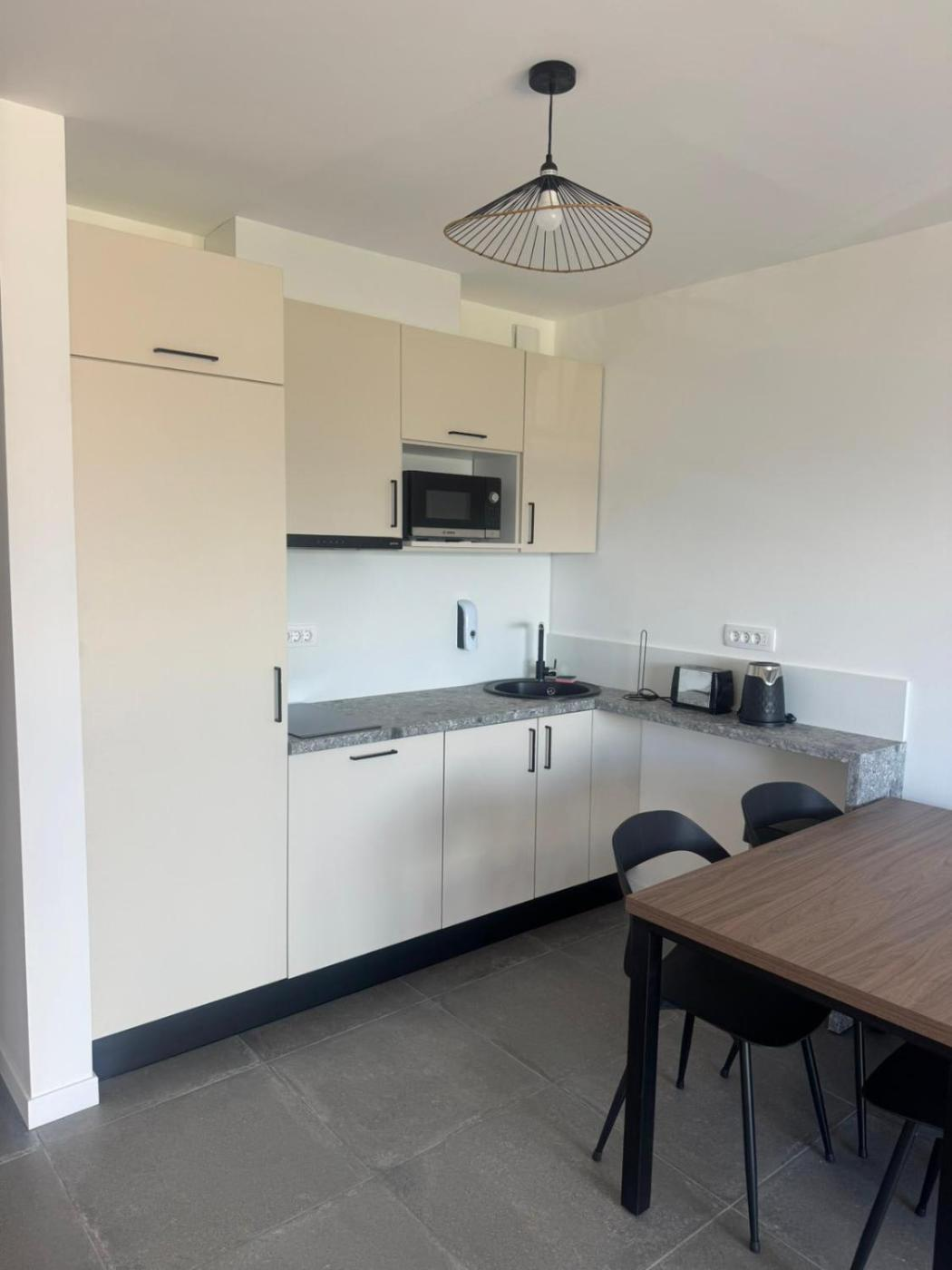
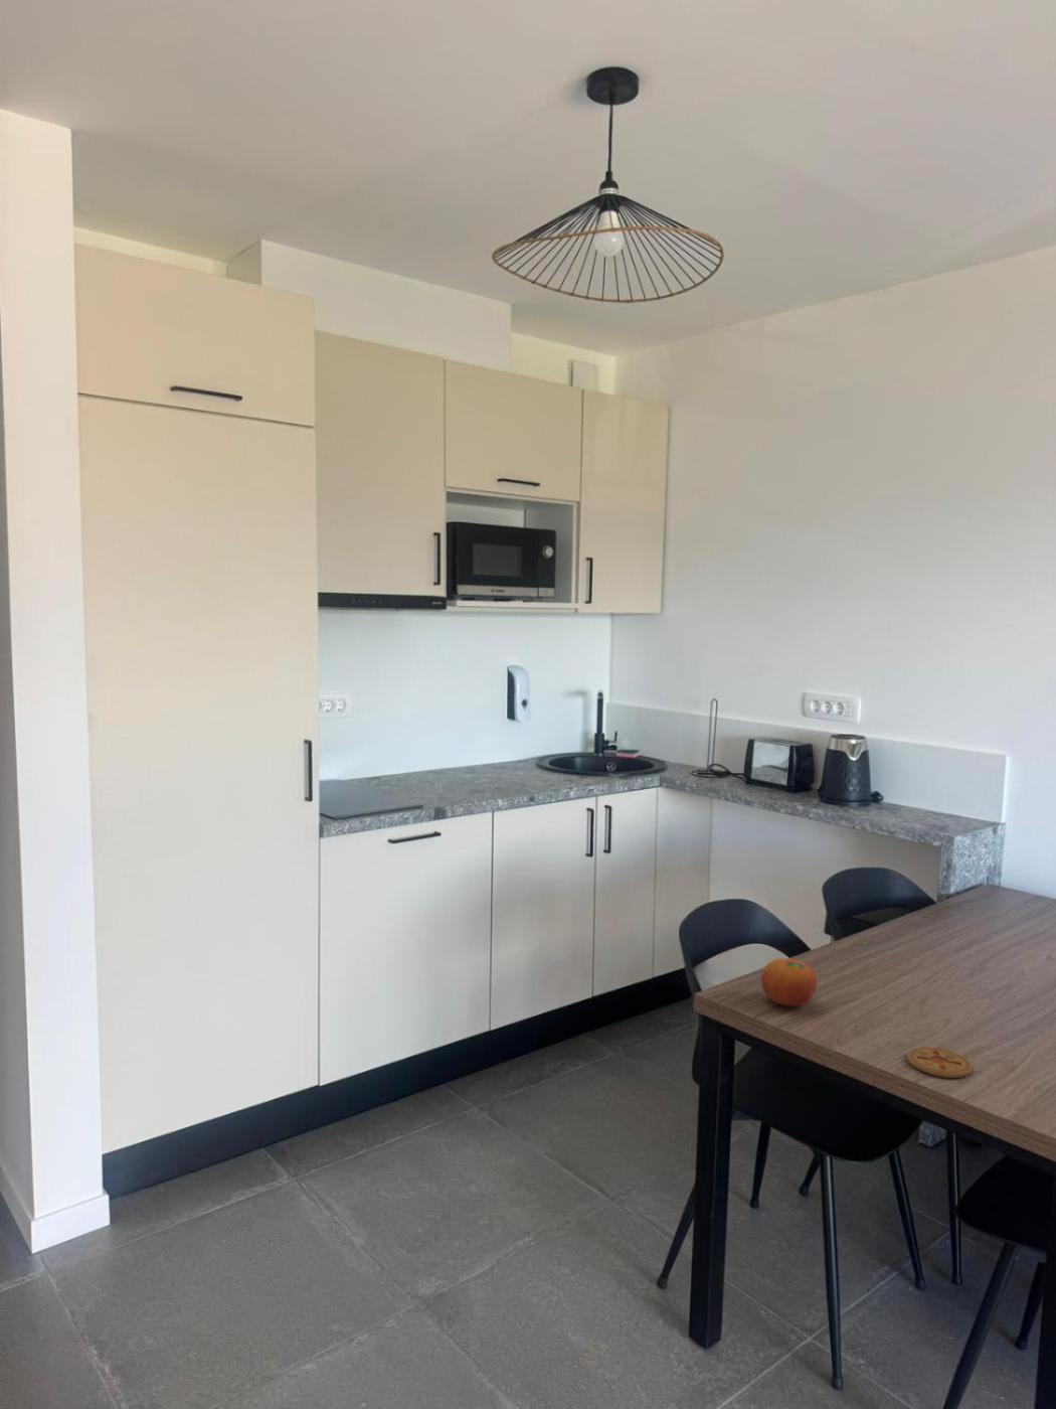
+ coaster (938, 1062)
+ fruit (789, 982)
